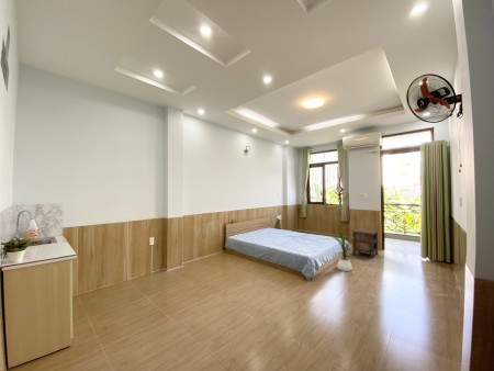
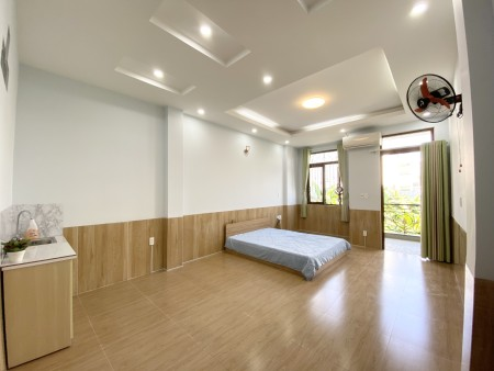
- house plant (343, 248)
- nightstand (364, 243)
